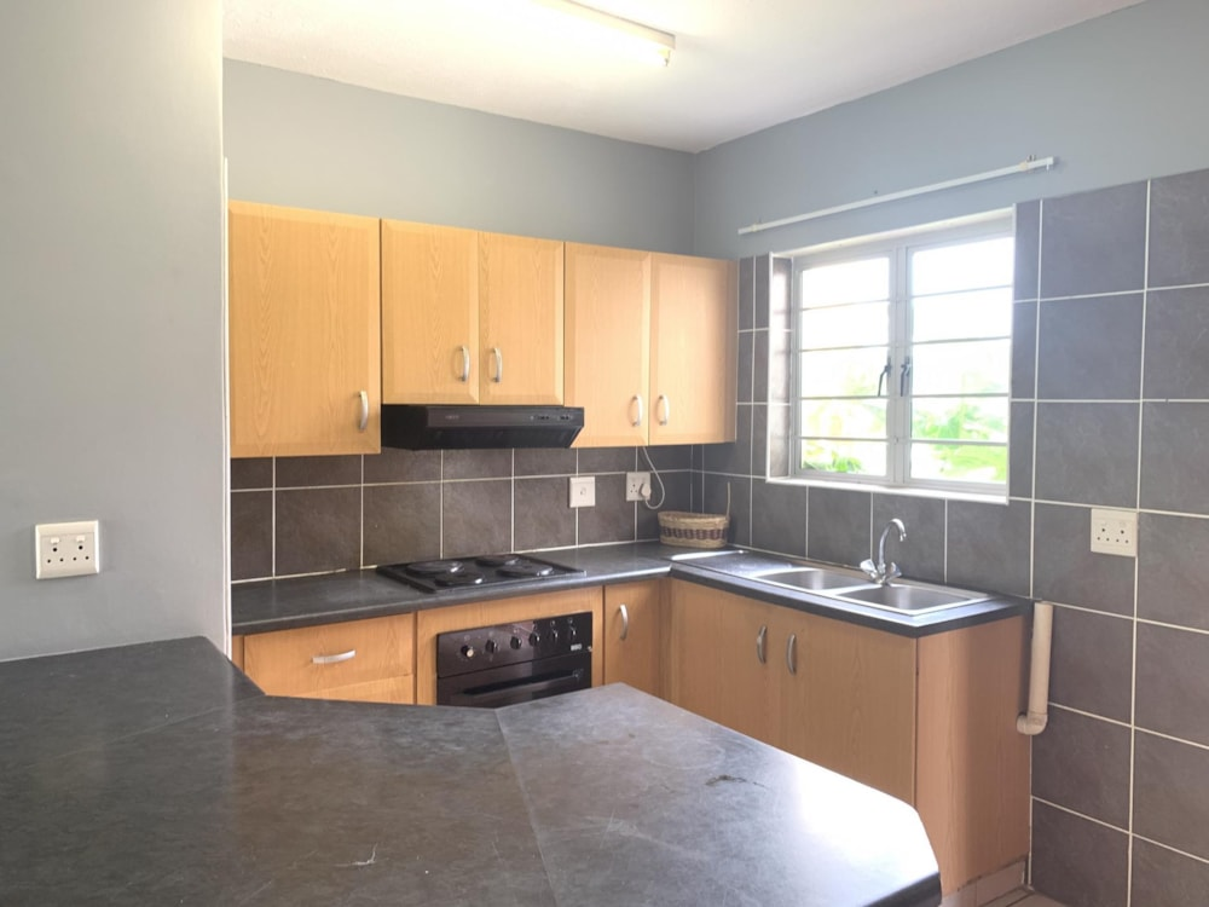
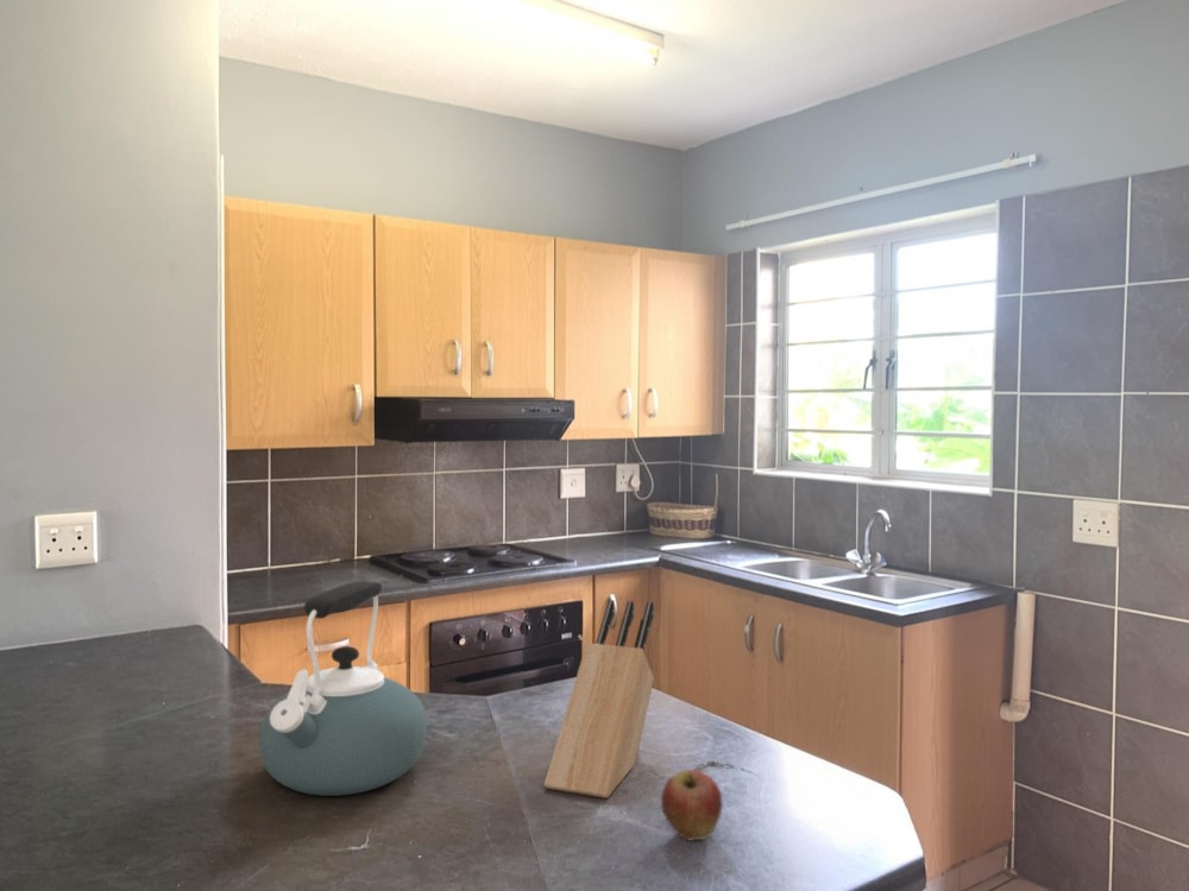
+ fruit (691, 801)
+ kettle (336, 684)
+ knife block (606, 687)
